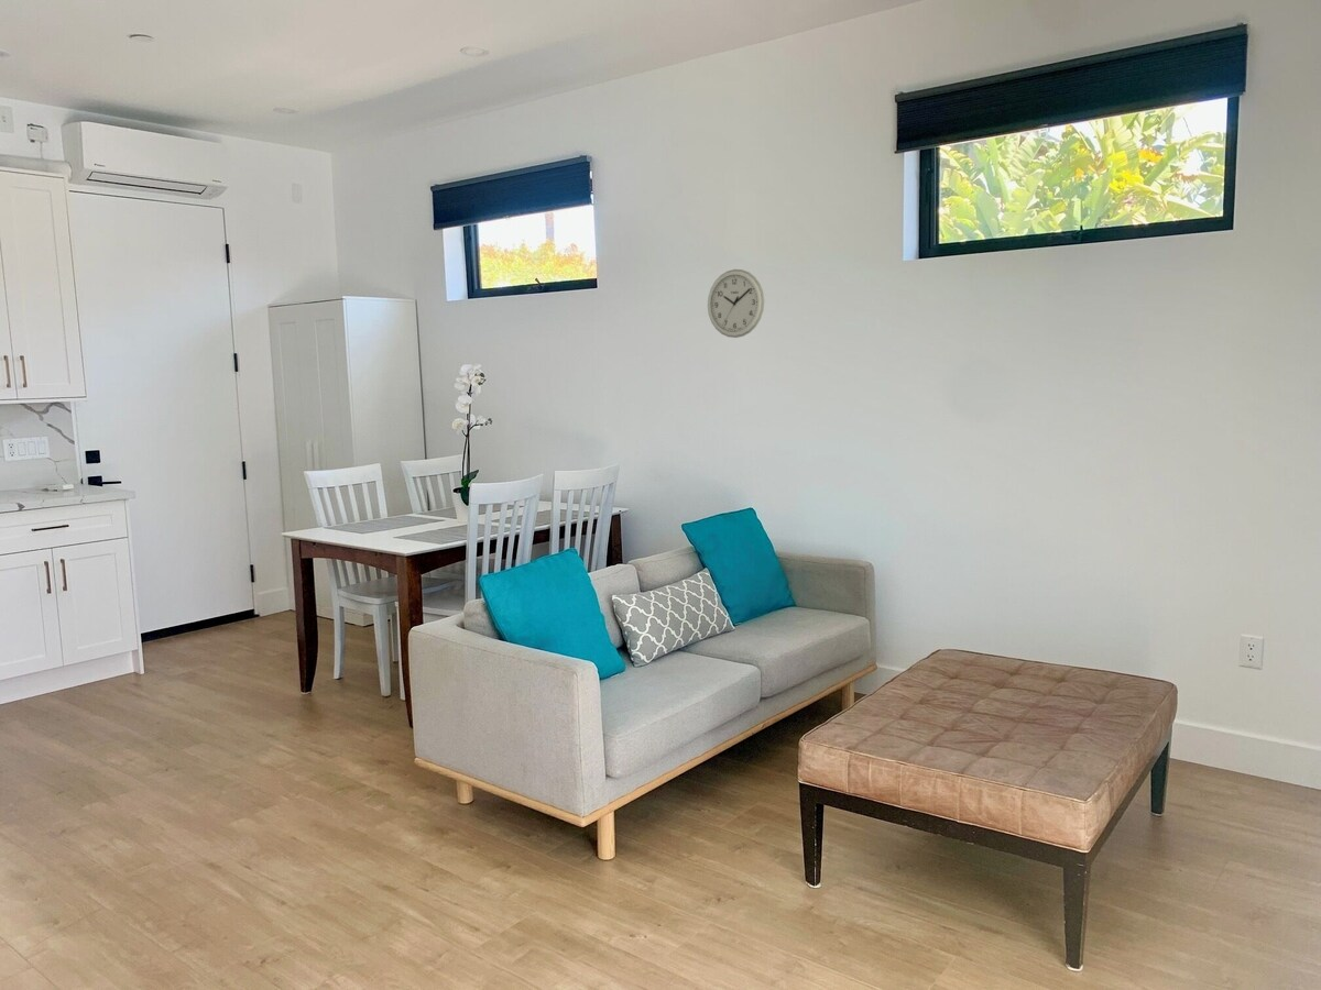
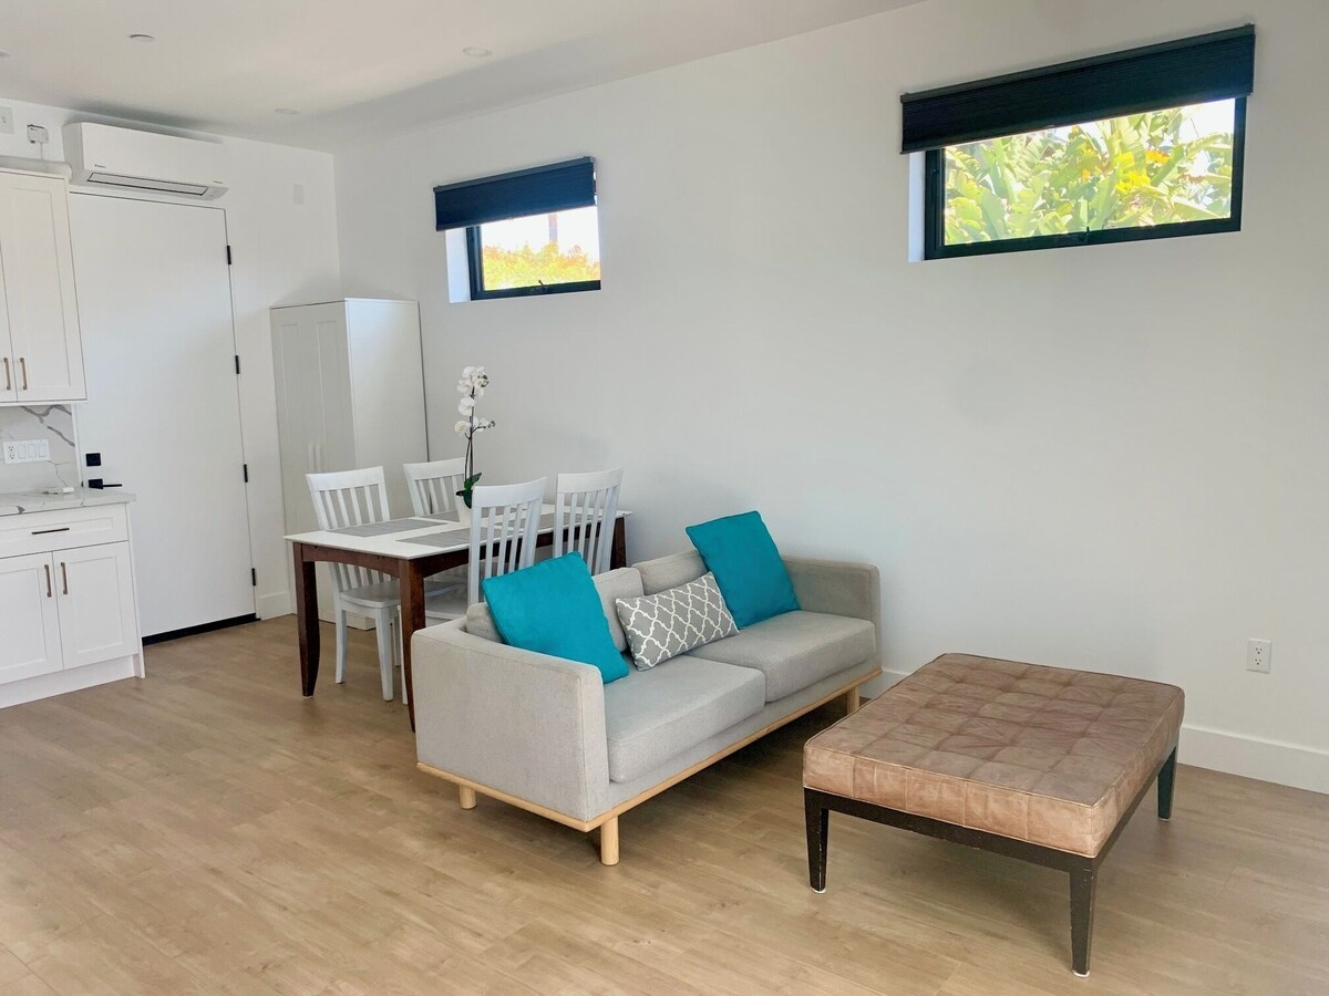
- wall clock (734, 302)
